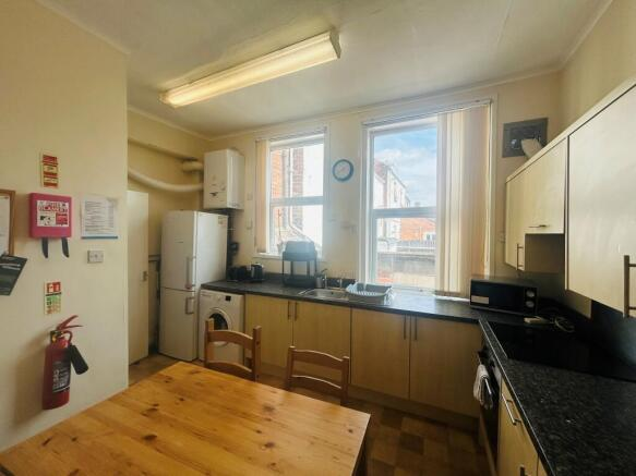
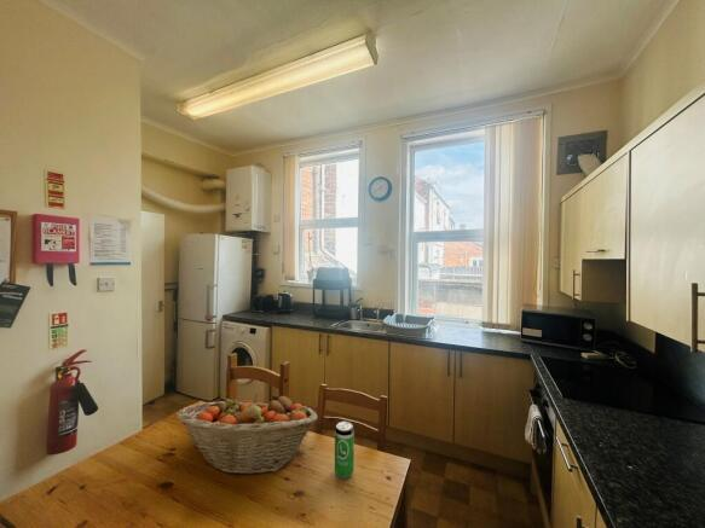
+ beverage can (343, 448)
+ fruit basket (249, 423)
